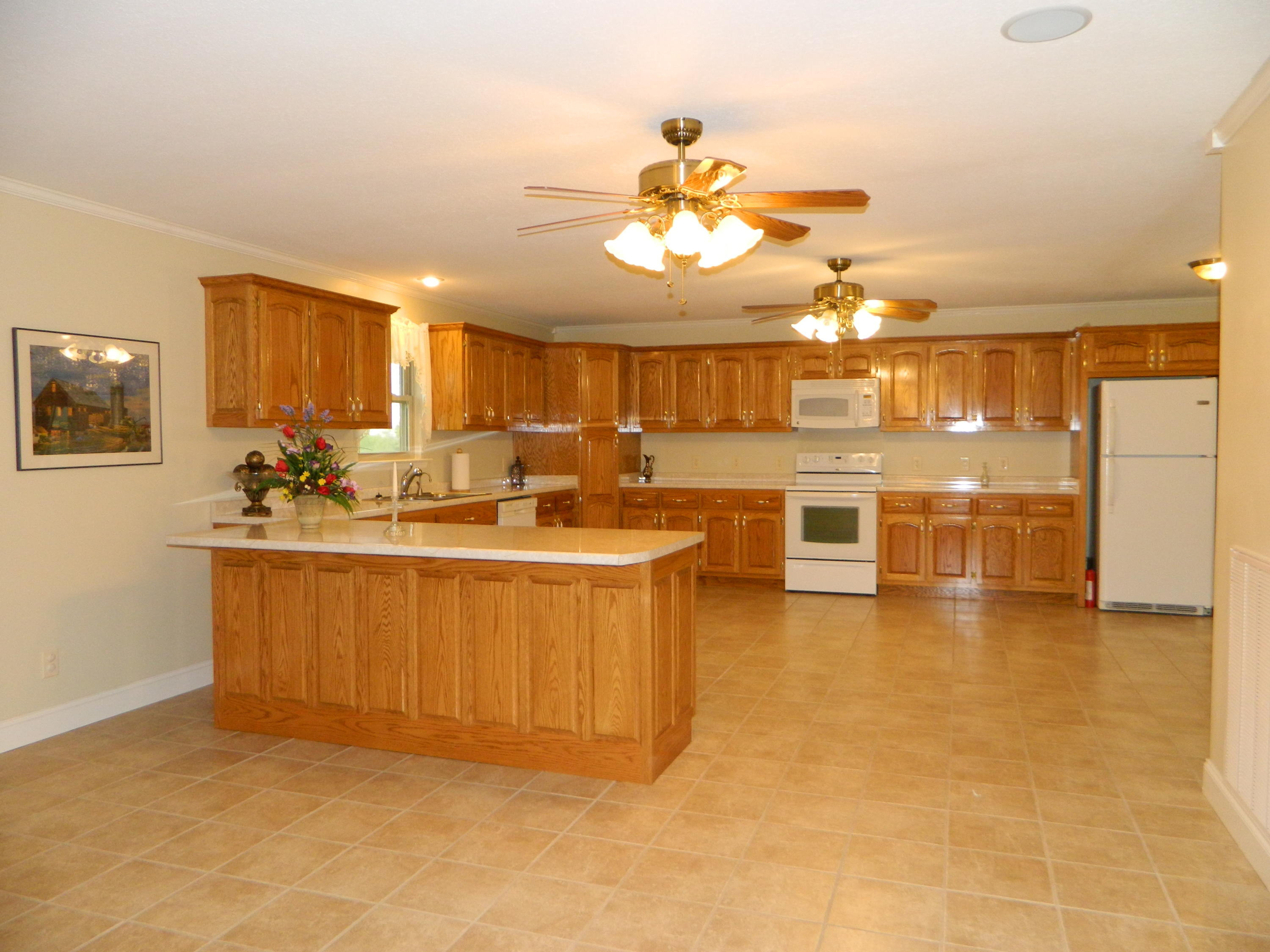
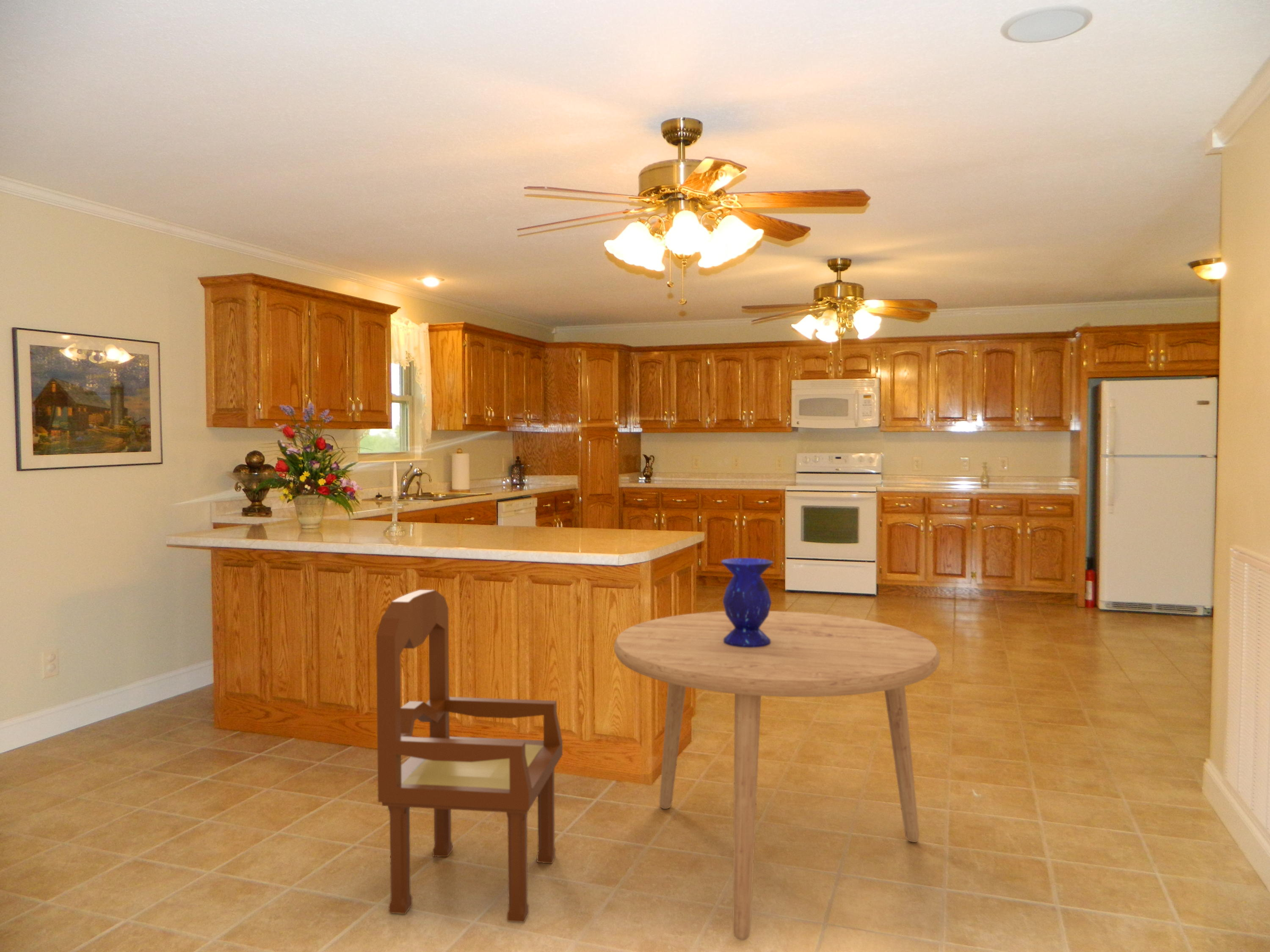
+ dining table (759, 746)
+ vase (747, 601)
+ dining chair (475, 740)
